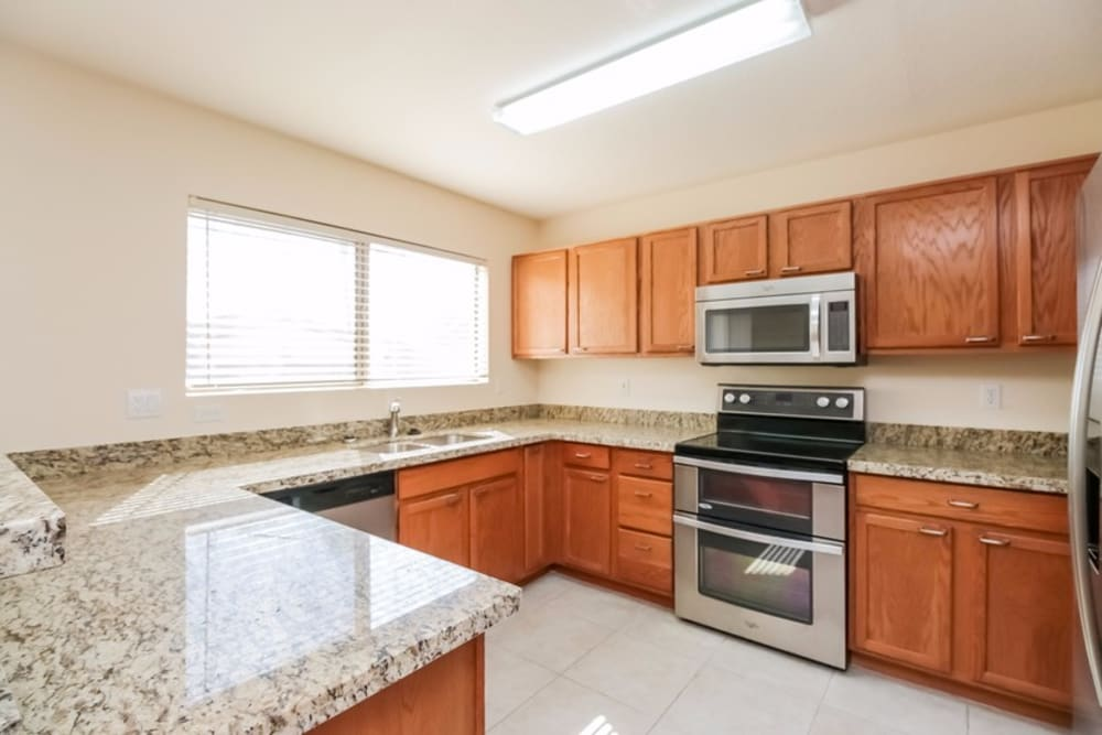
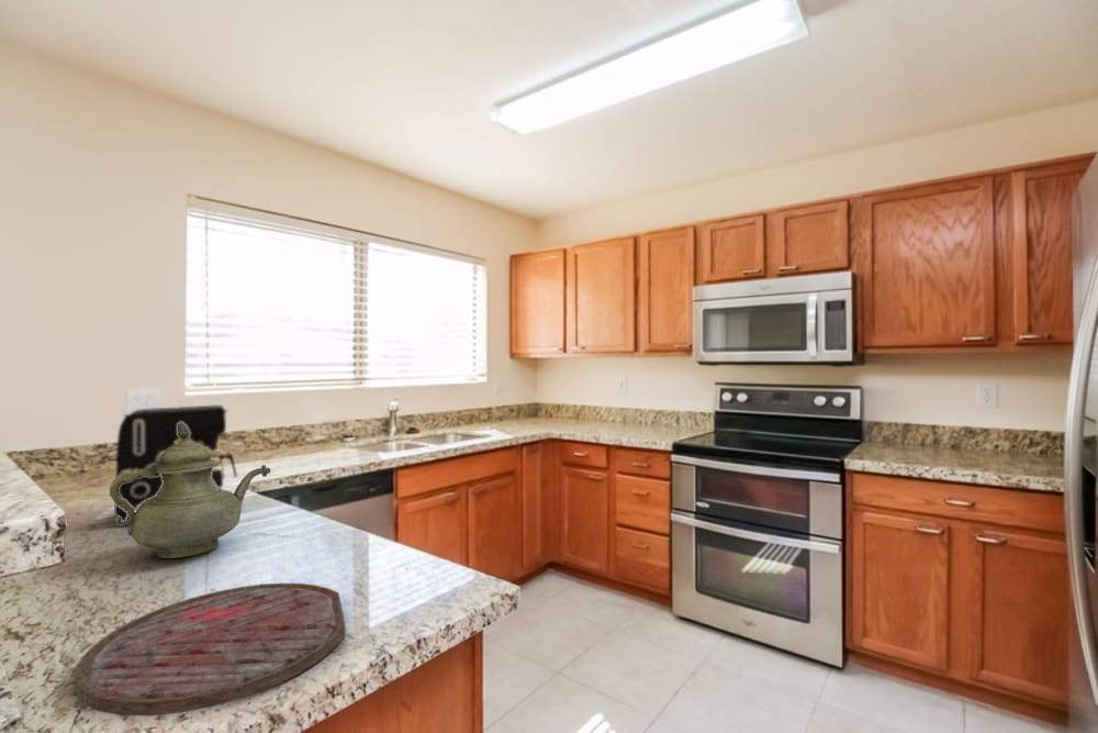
+ coffee maker (171, 446)
+ cutting board (228, 634)
+ teapot (197, 484)
